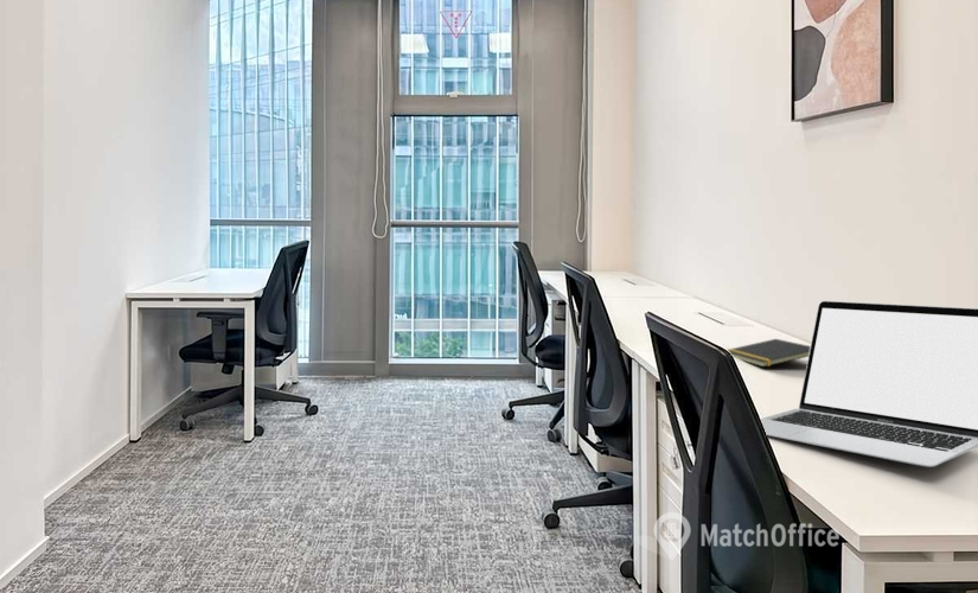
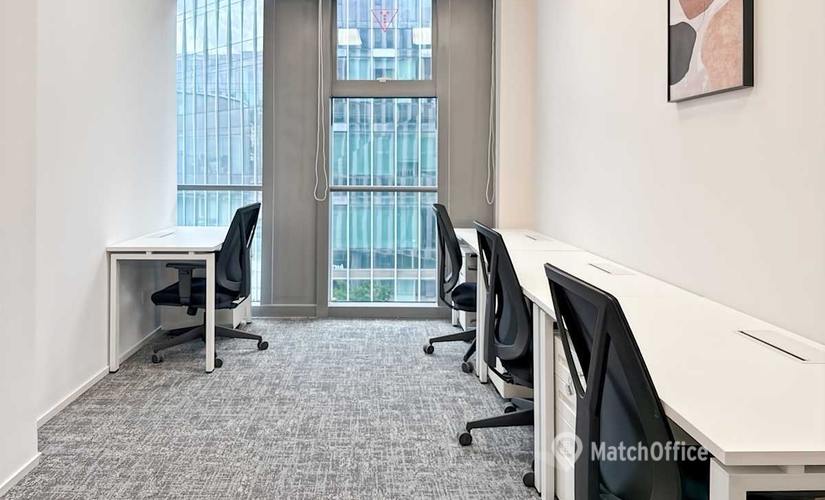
- notepad (769, 351)
- laptop (867, 371)
